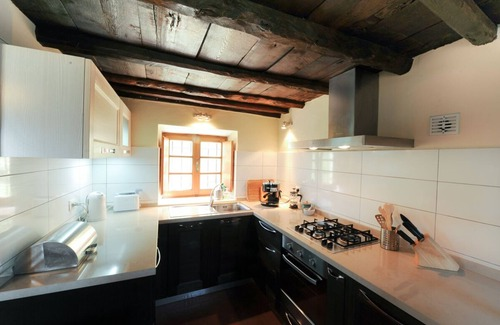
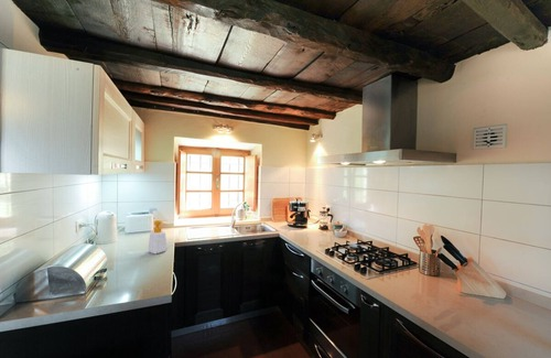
+ soap bottle (159, 236)
